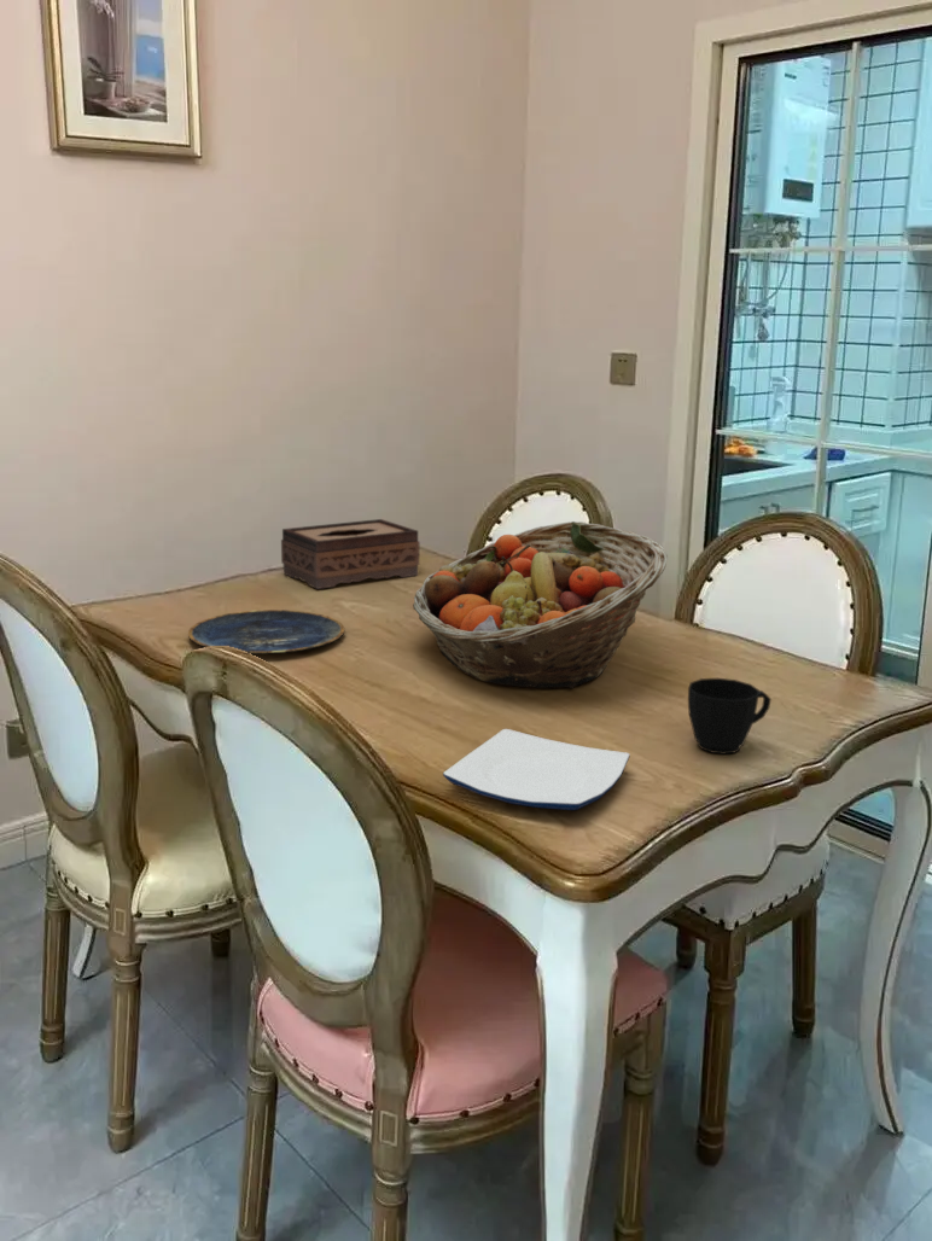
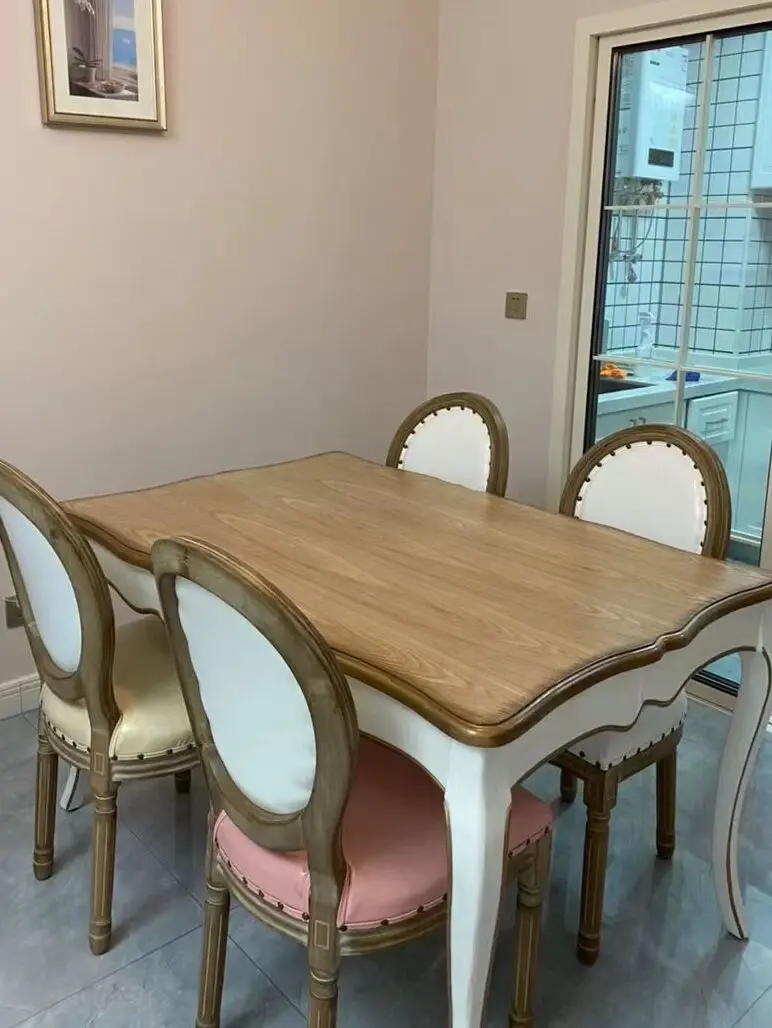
- plate (537, 773)
- tissue box (350, 552)
- fruit basket (536, 598)
- plate (267, 633)
- cup (726, 718)
